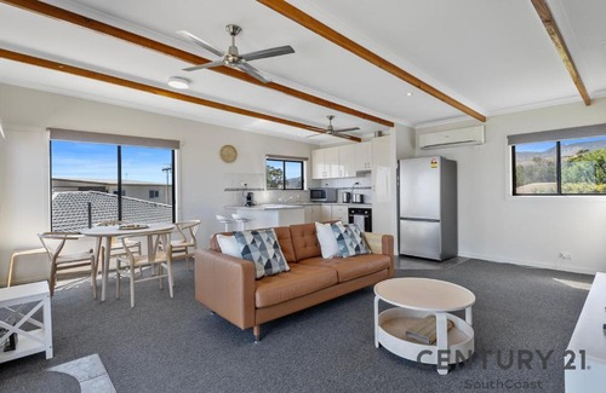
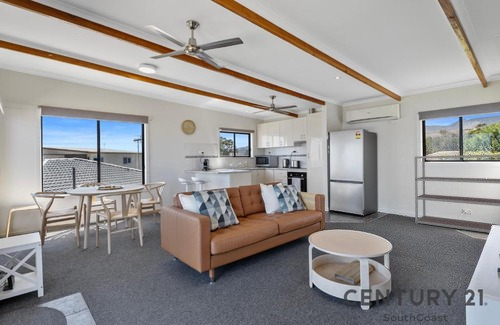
+ shelving unit (457, 196)
